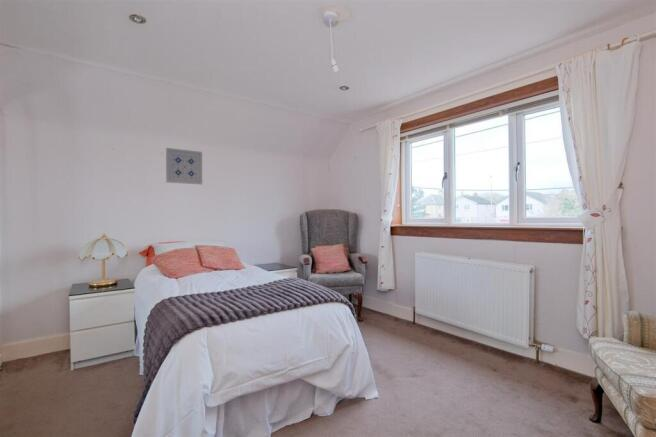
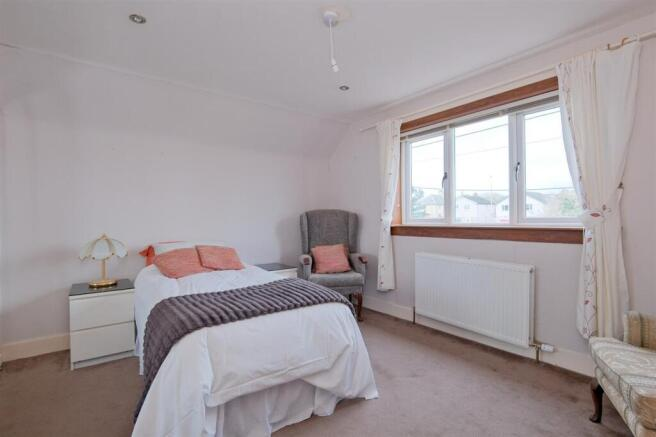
- wall art (184, 166)
